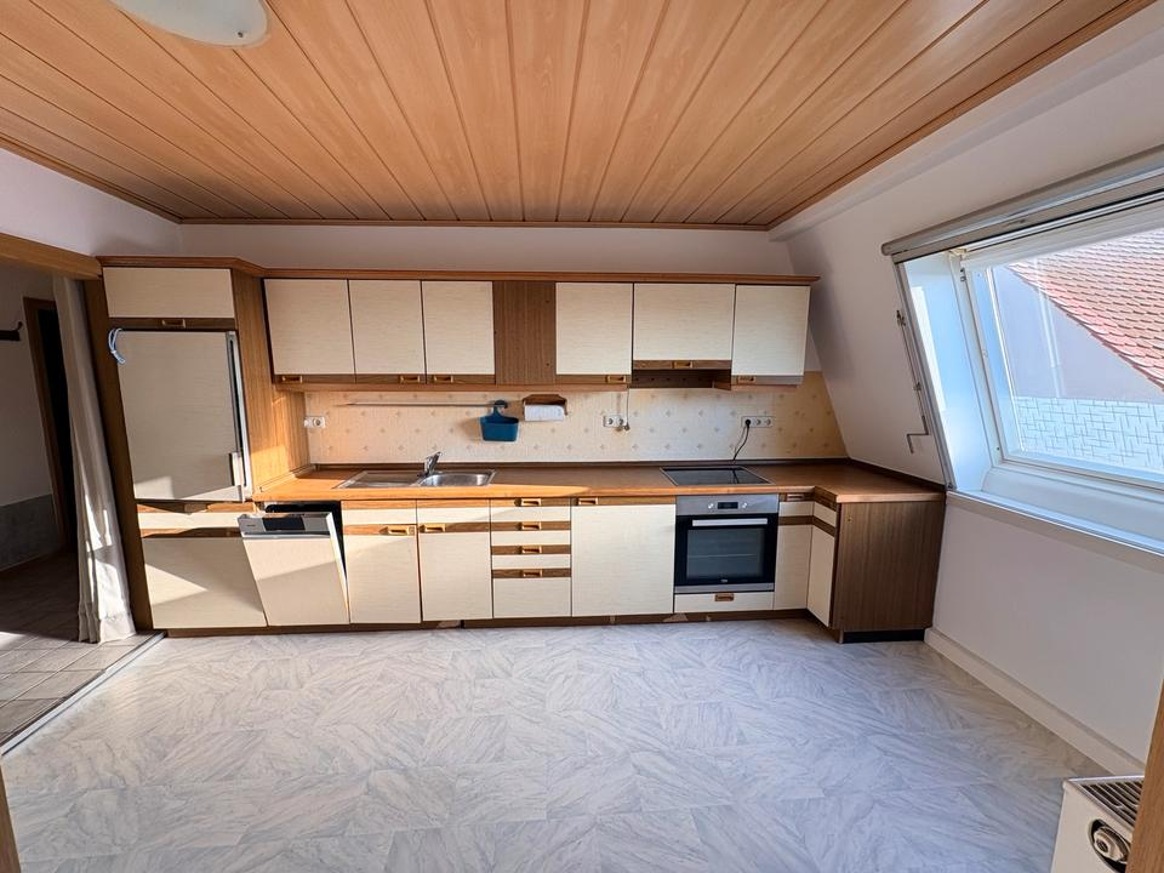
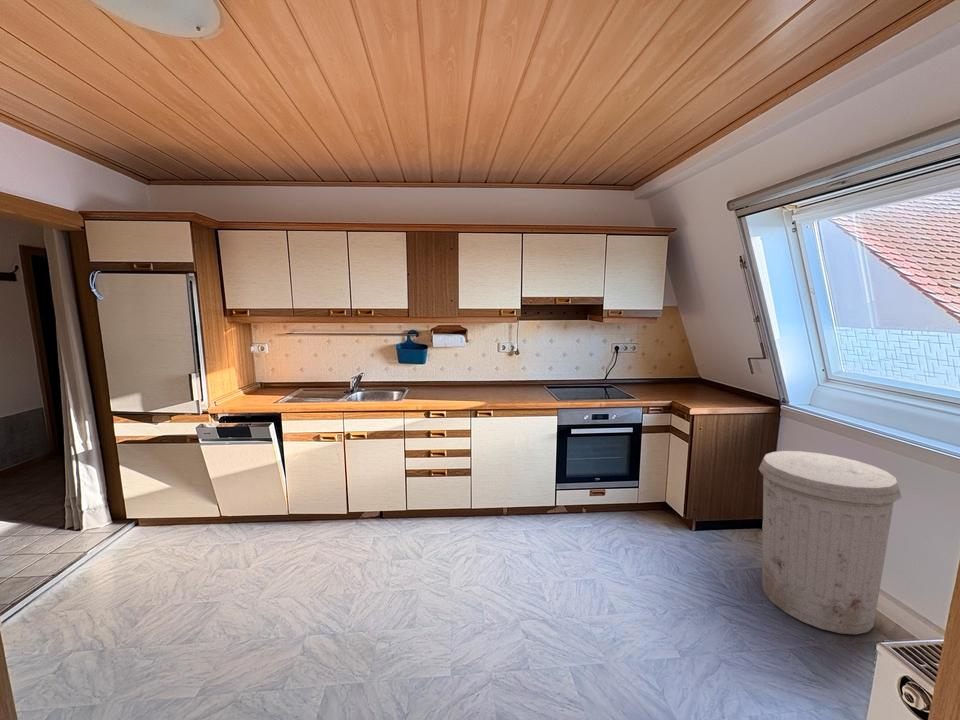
+ trash can (819, 533)
